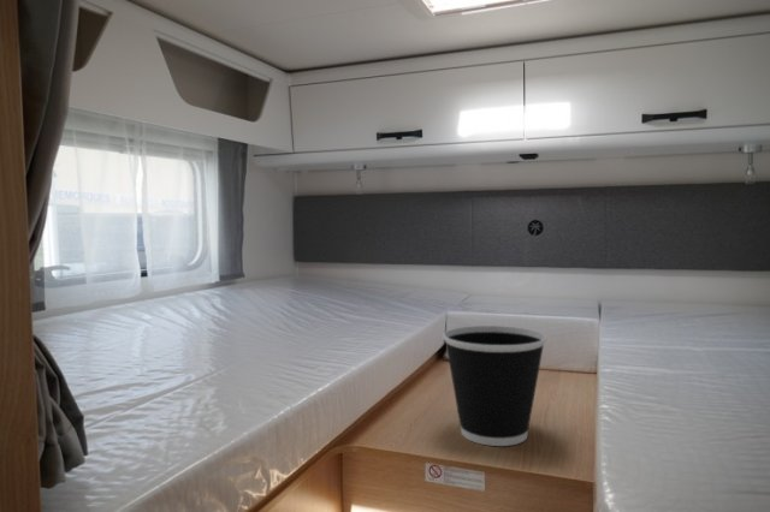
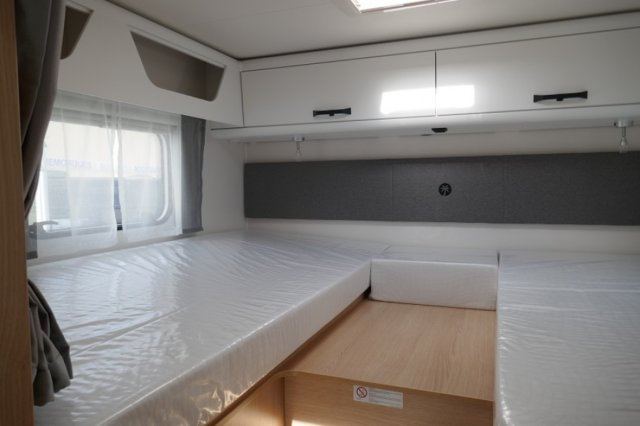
- wastebasket (493, 383)
